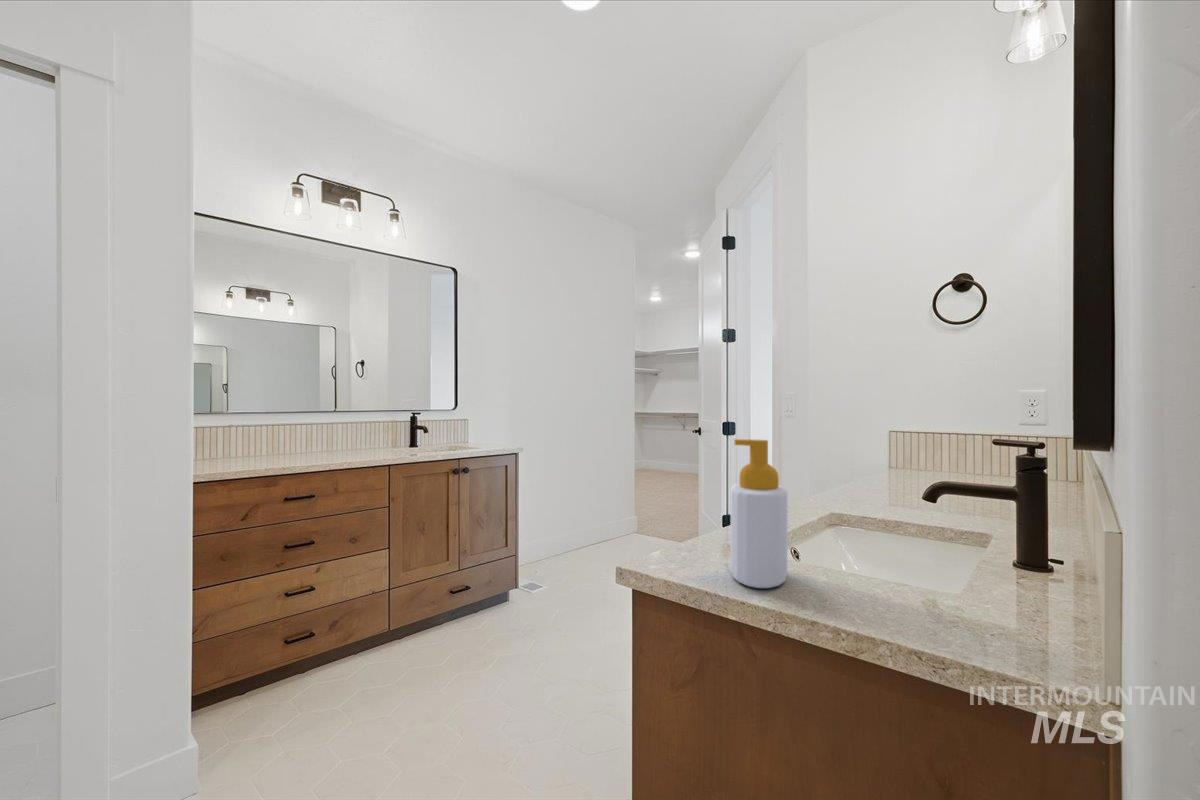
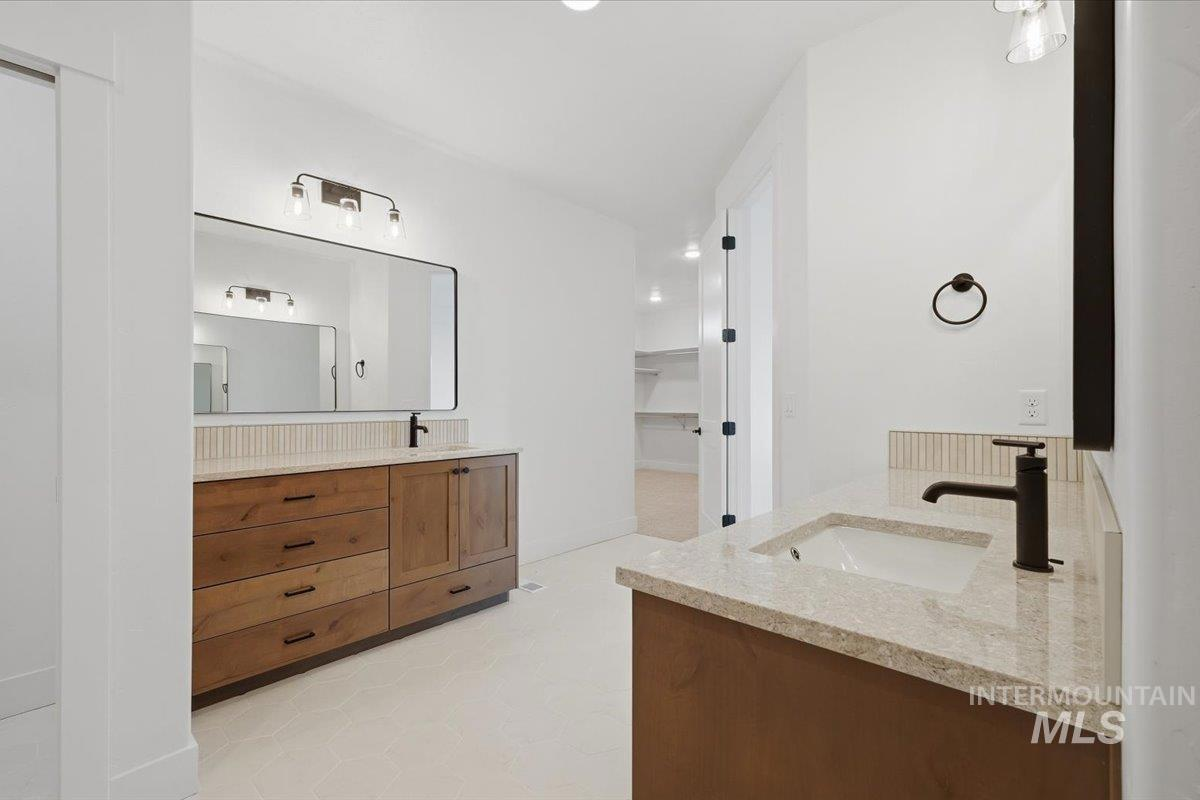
- soap bottle (758, 507)
